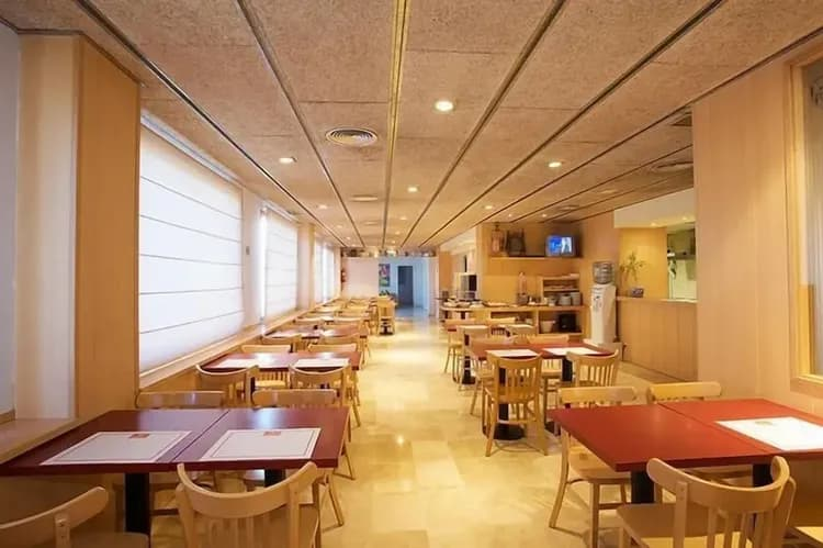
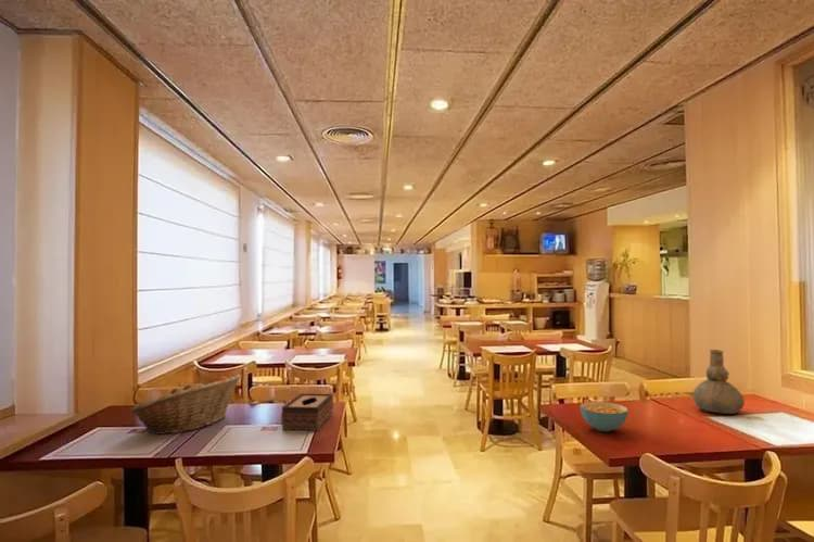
+ fruit basket (190, 400)
+ vase (716, 380)
+ tissue box (308, 411)
+ cereal bowl (603, 418)
